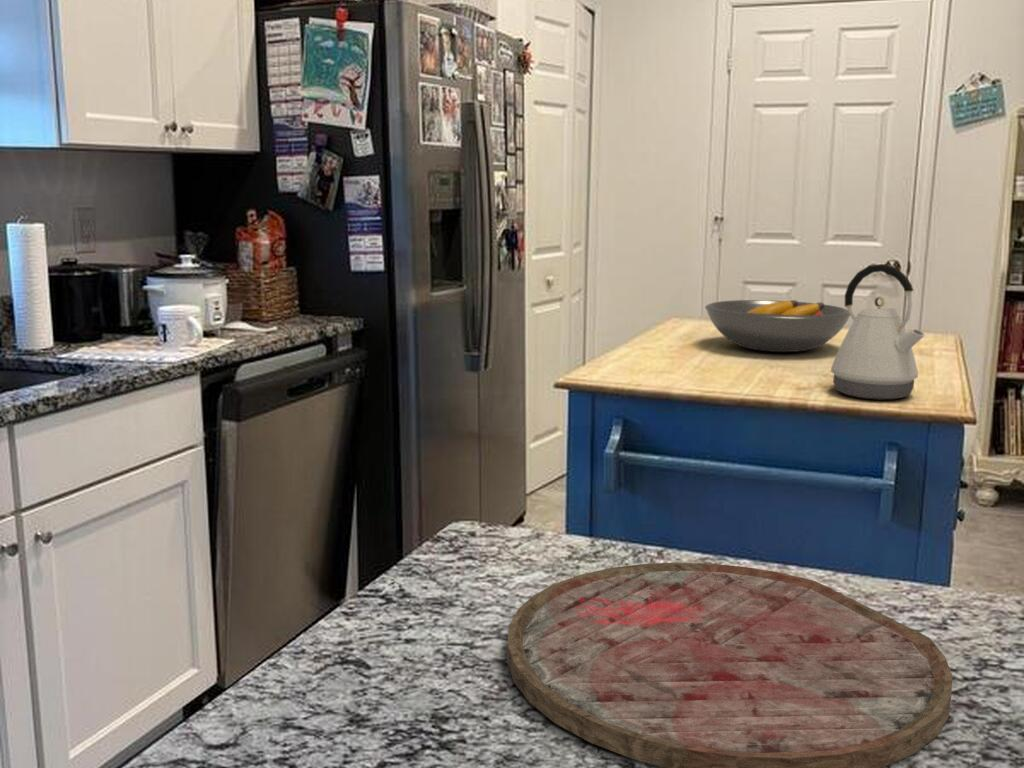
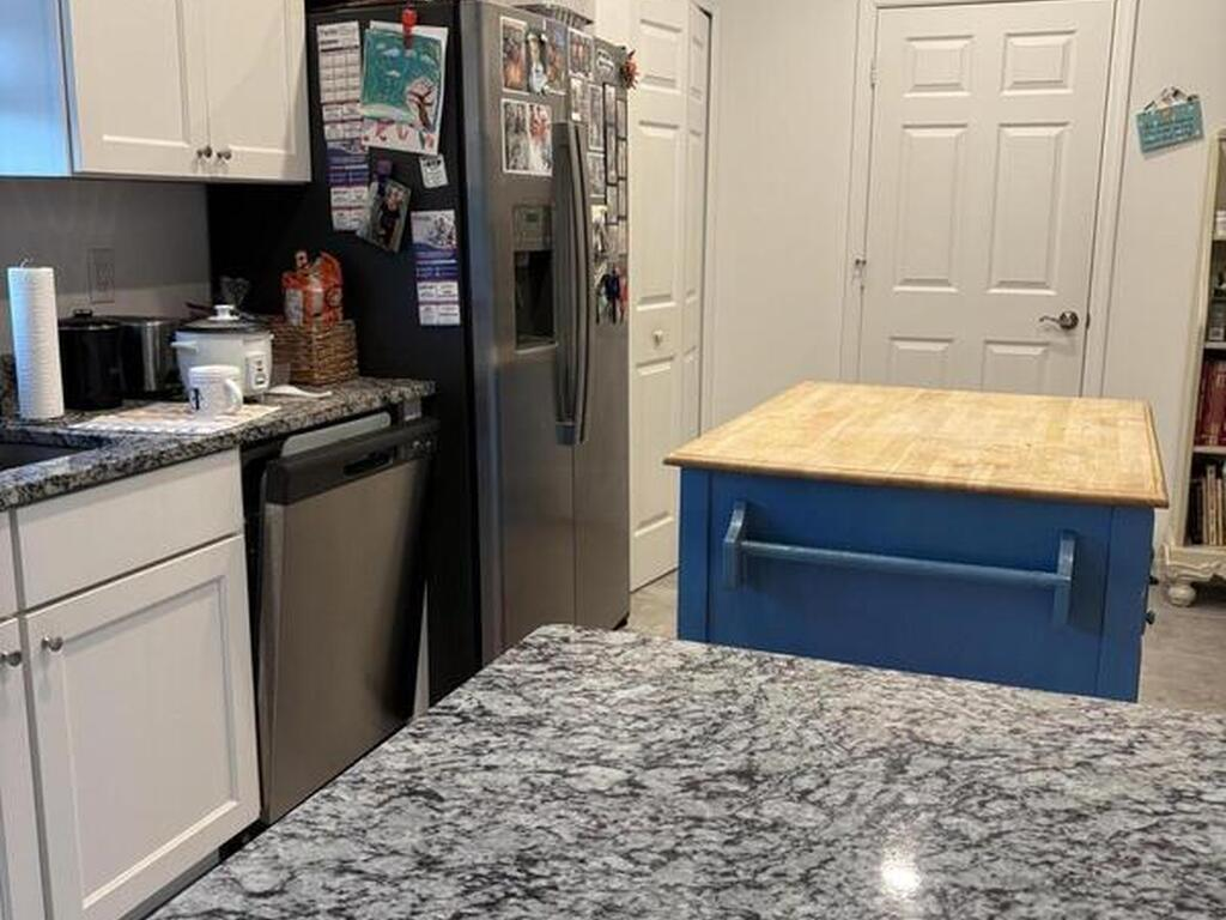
- kettle (879, 330)
- cutting board (720, 649)
- fruit bowl (776, 322)
